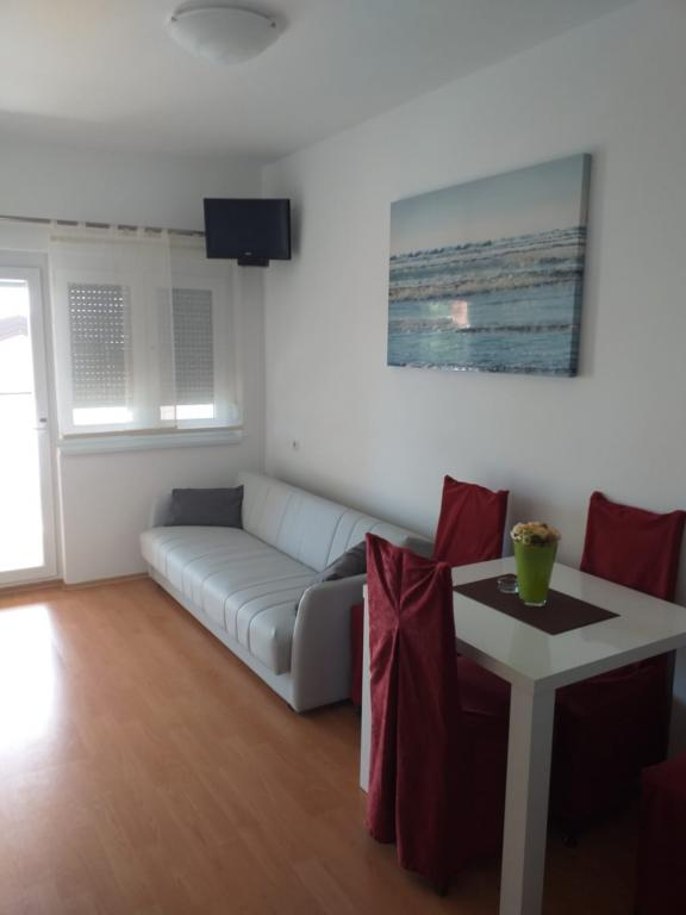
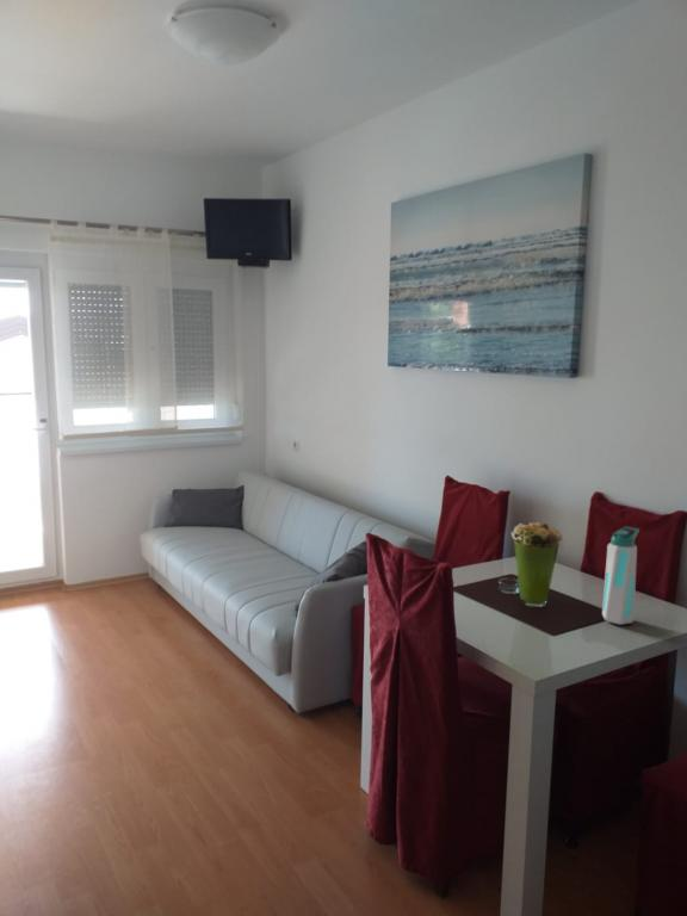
+ water bottle (620, 575)
